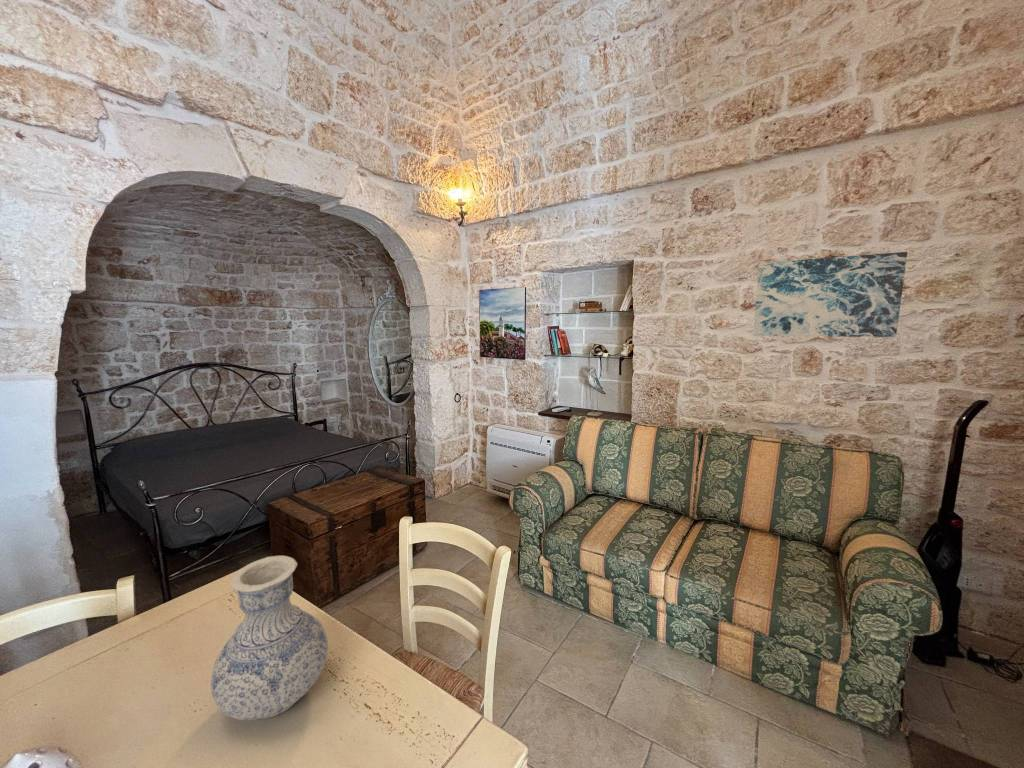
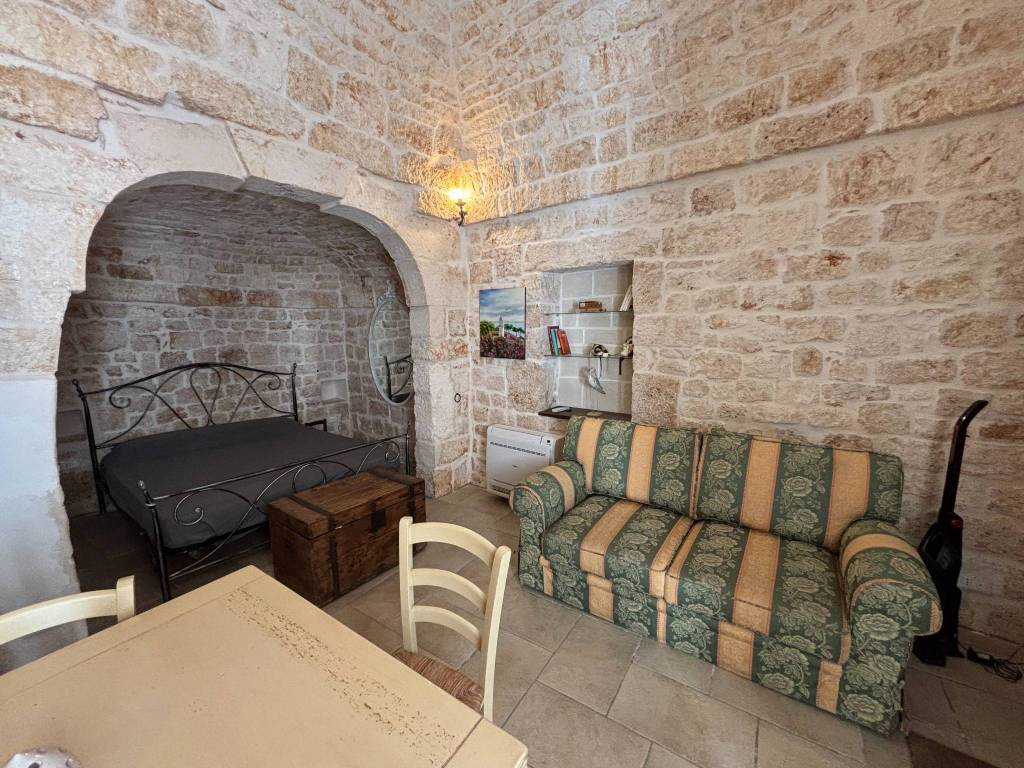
- vase (270, 633)
- wall art (822, 297)
